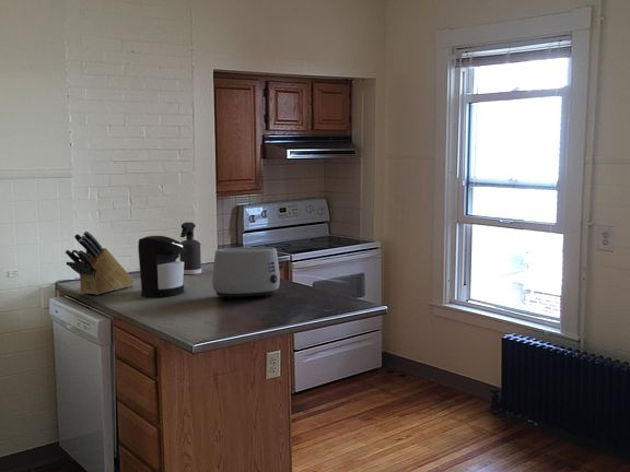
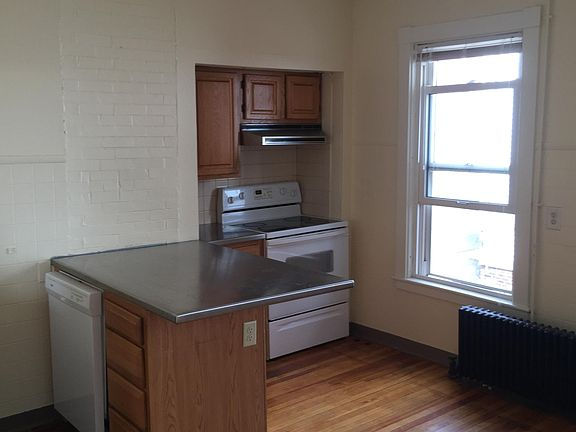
- toaster (247, 272)
- spray bottle (188, 247)
- knife block (100, 260)
- coffee maker (163, 262)
